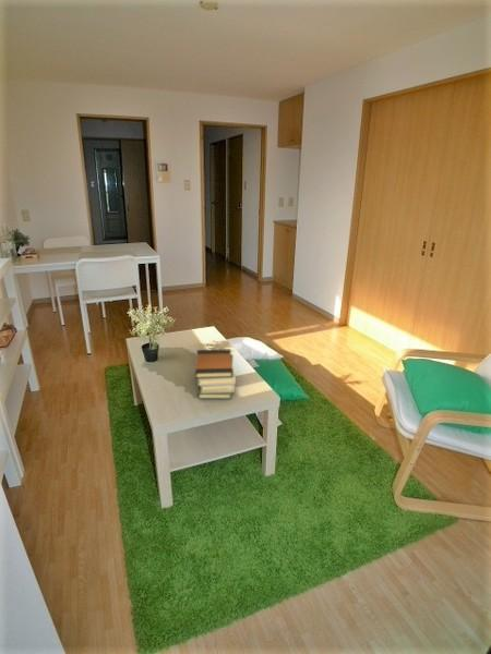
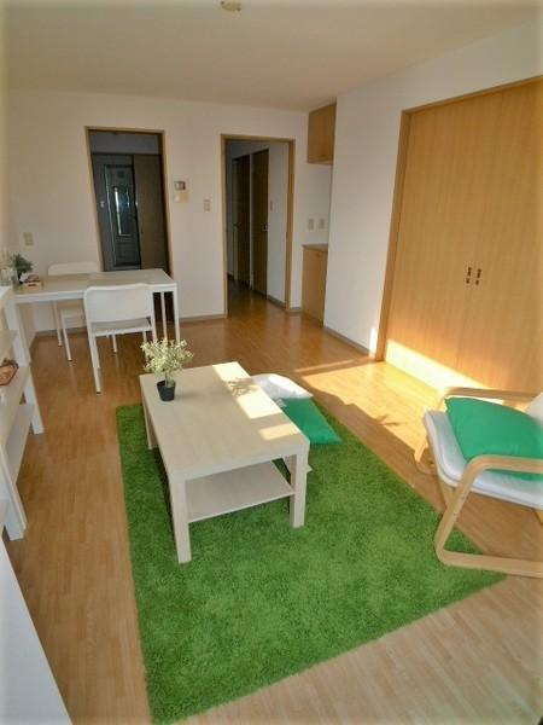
- book stack (215, 373)
